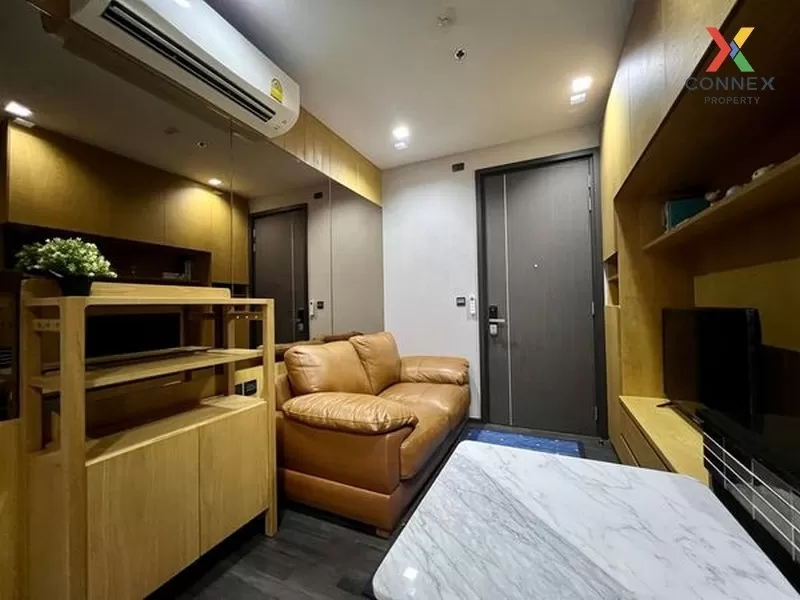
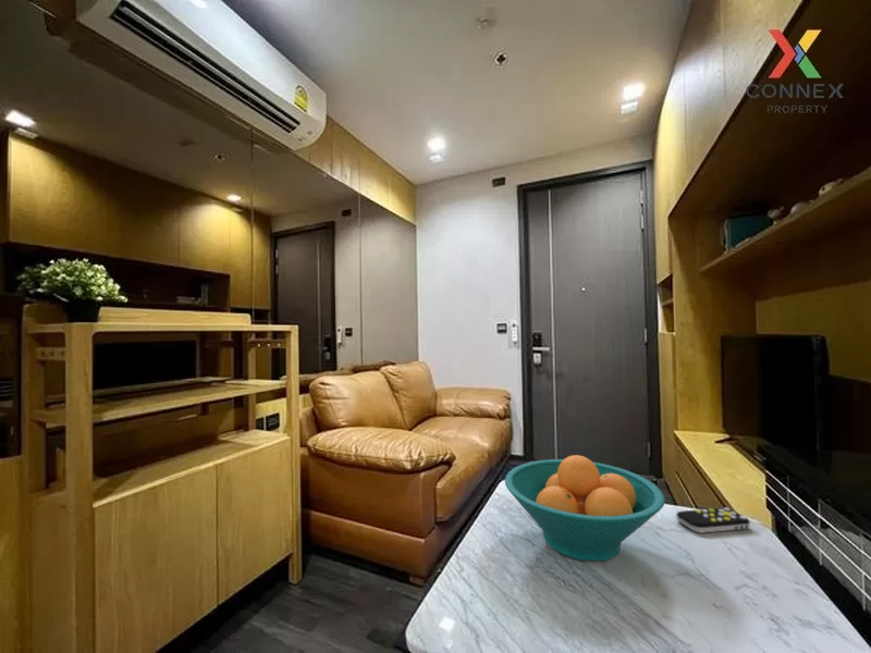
+ remote control (712, 519)
+ fruit bowl (579, 498)
